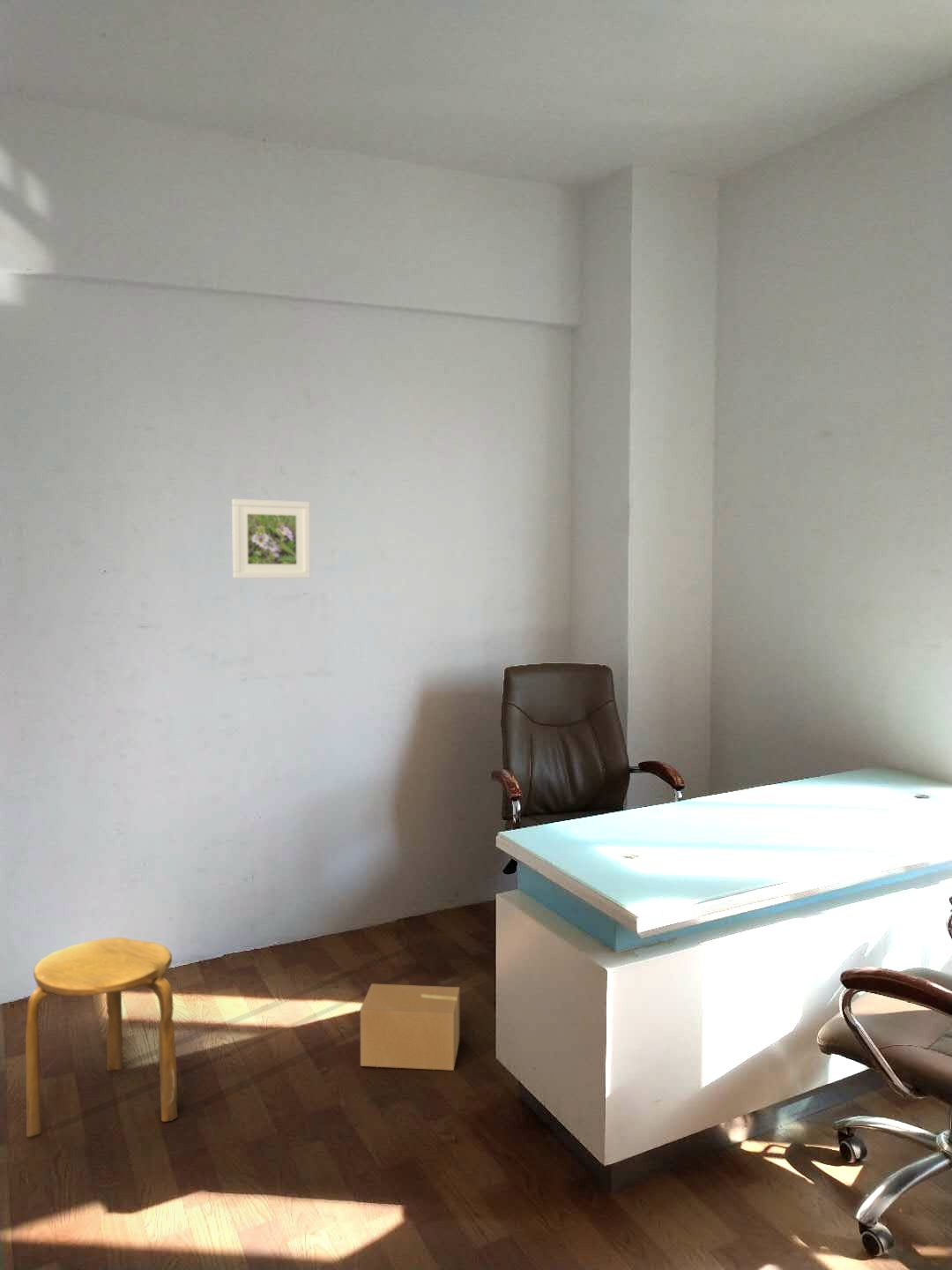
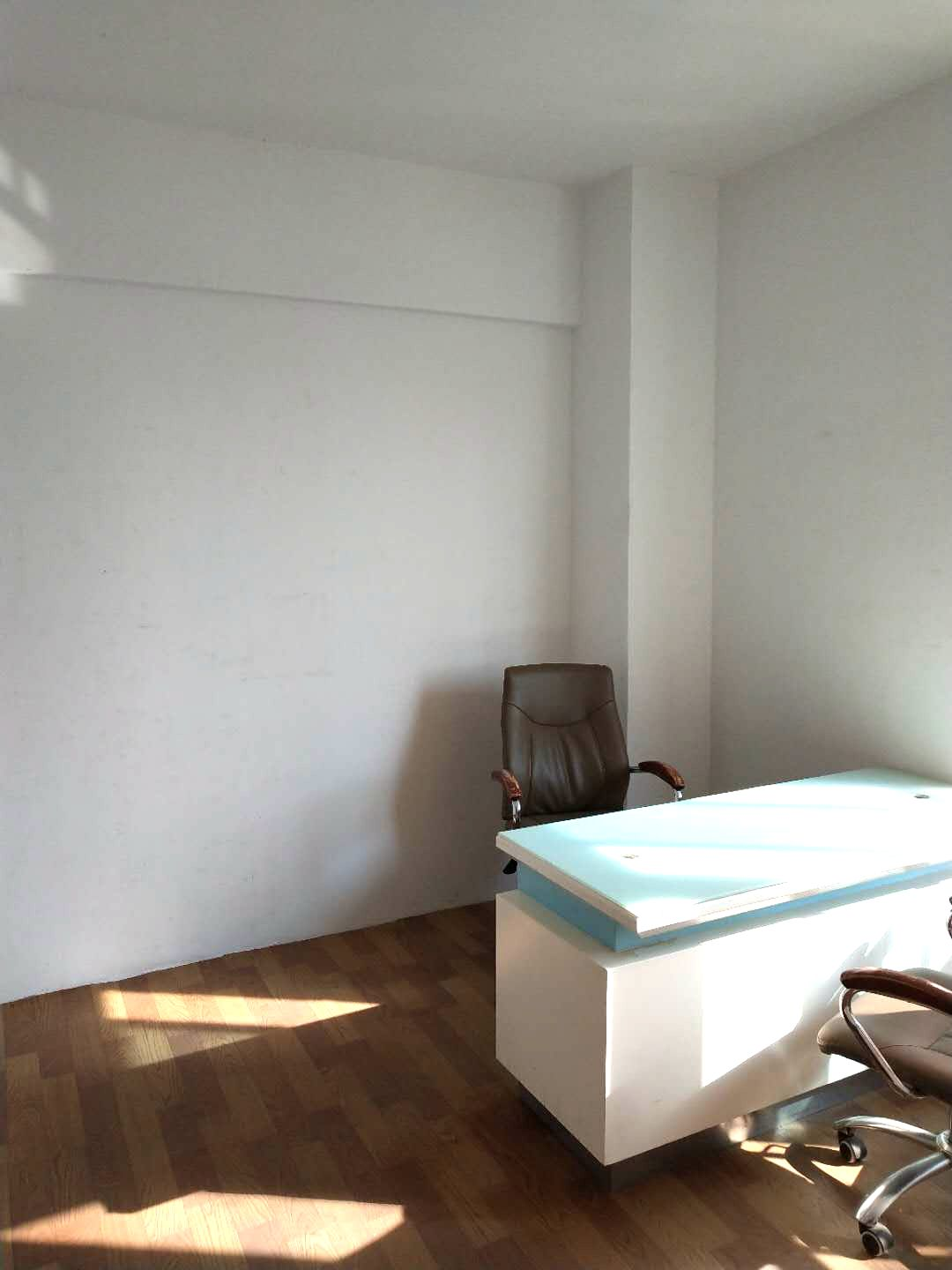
- stool (108, 1029)
- cardboard box (411, 1025)
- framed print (271, 539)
